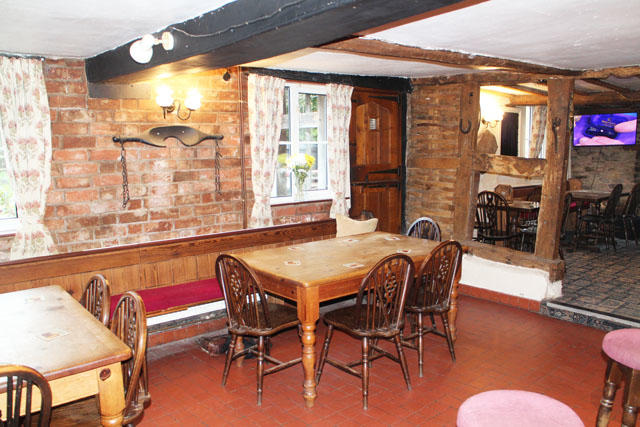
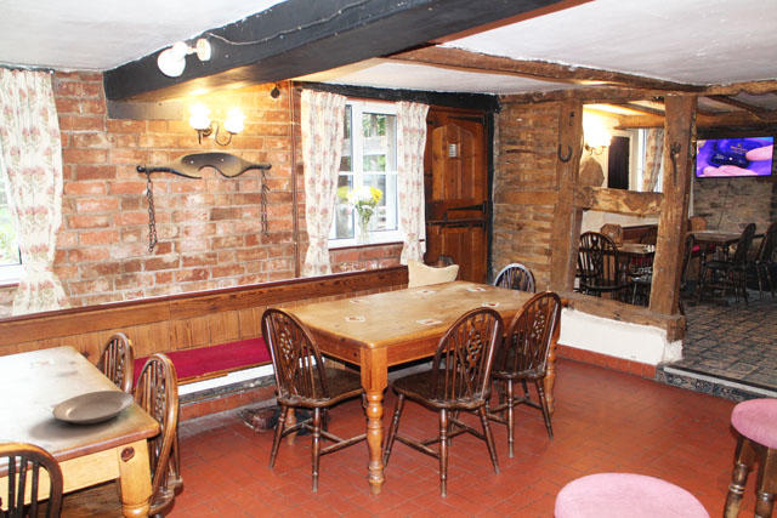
+ plate (95, 409)
